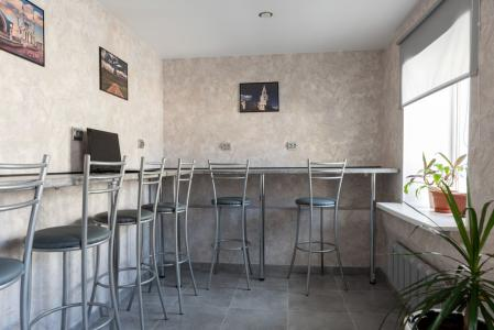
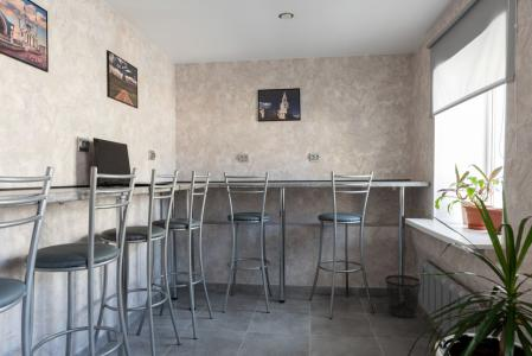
+ wastebasket (402, 297)
